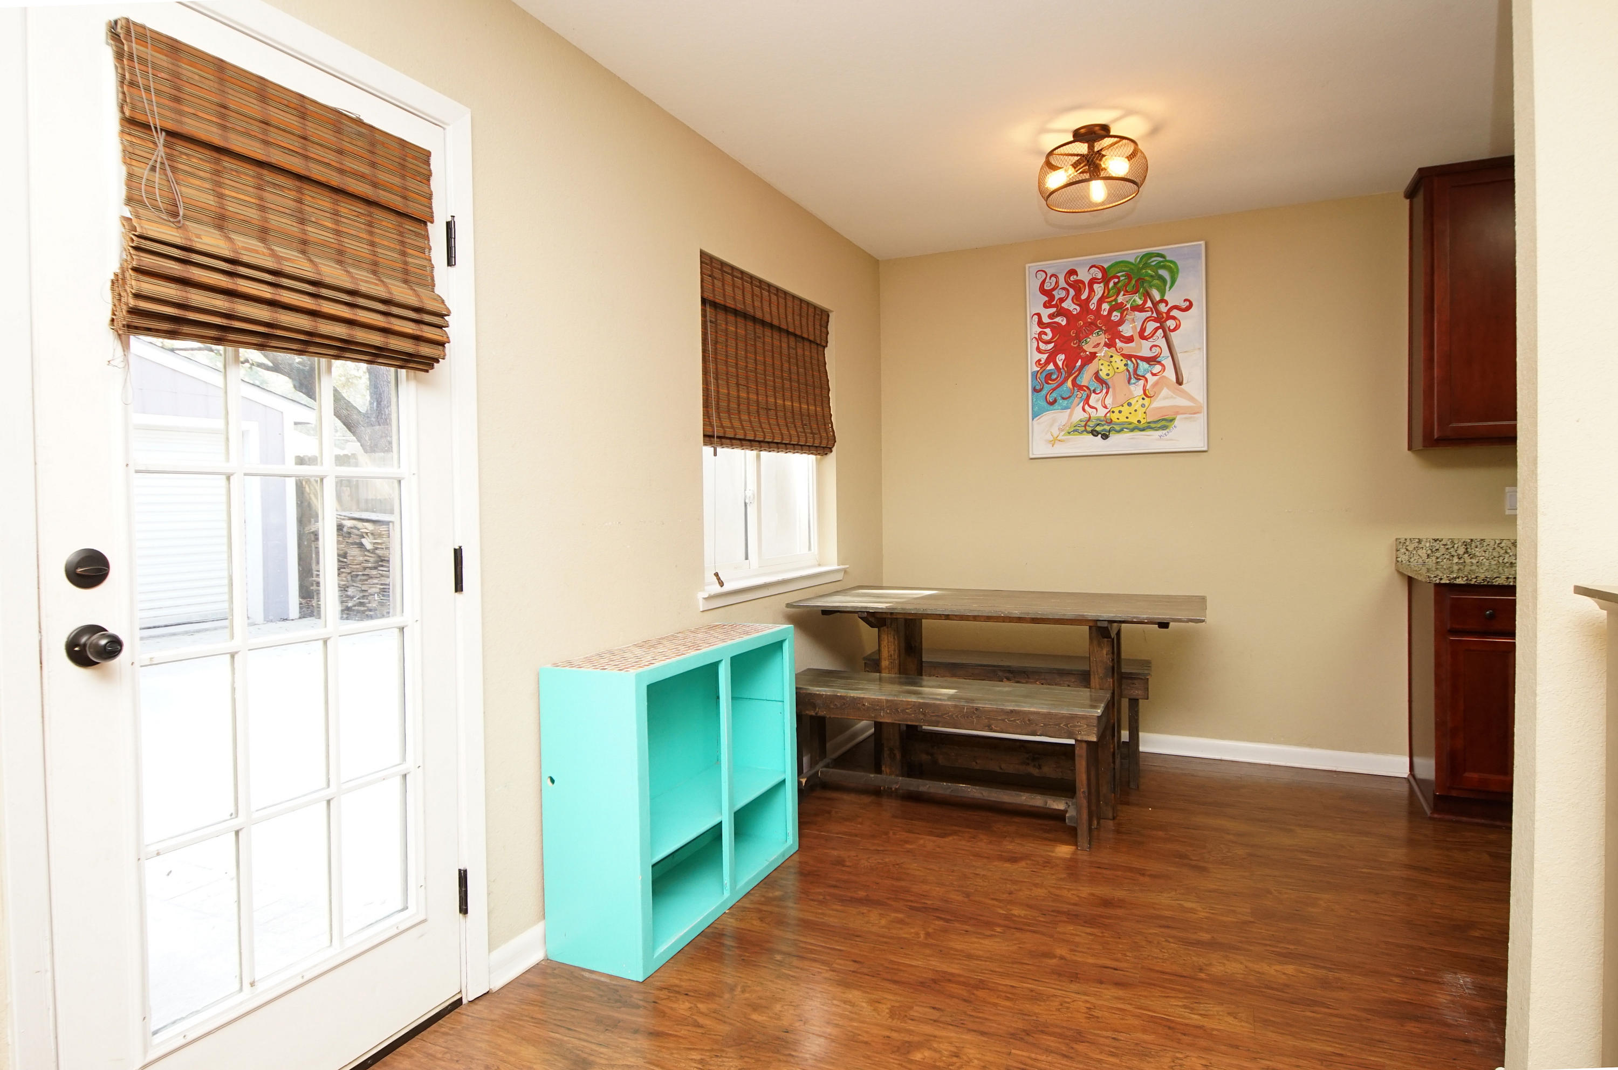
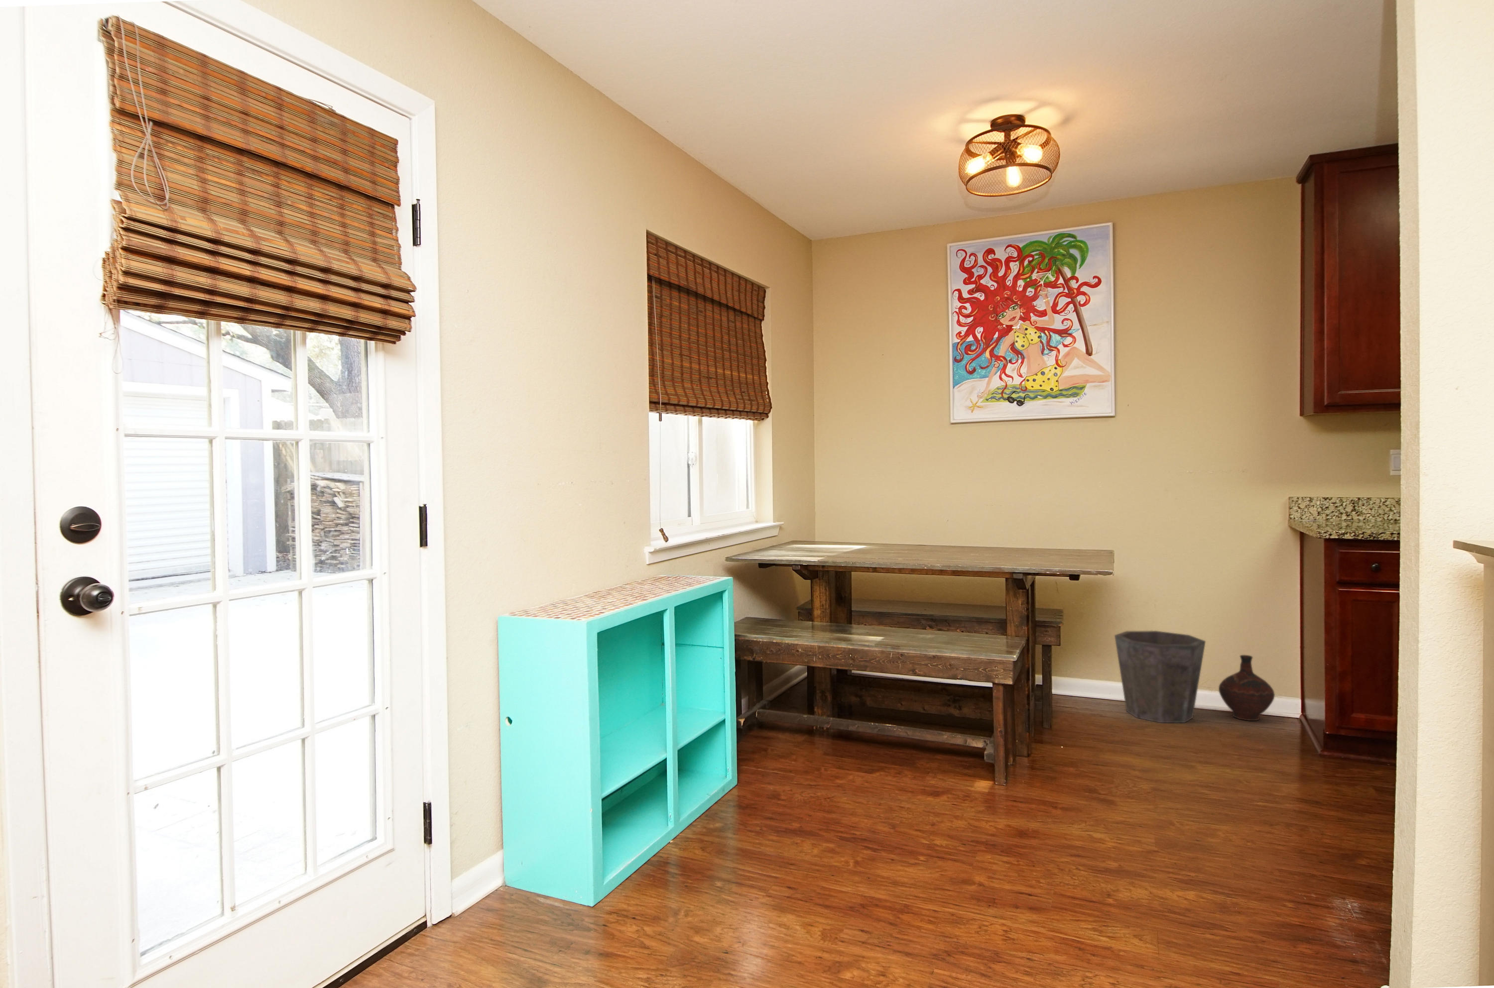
+ ceramic jug (1246, 686)
+ waste bin (1159, 676)
